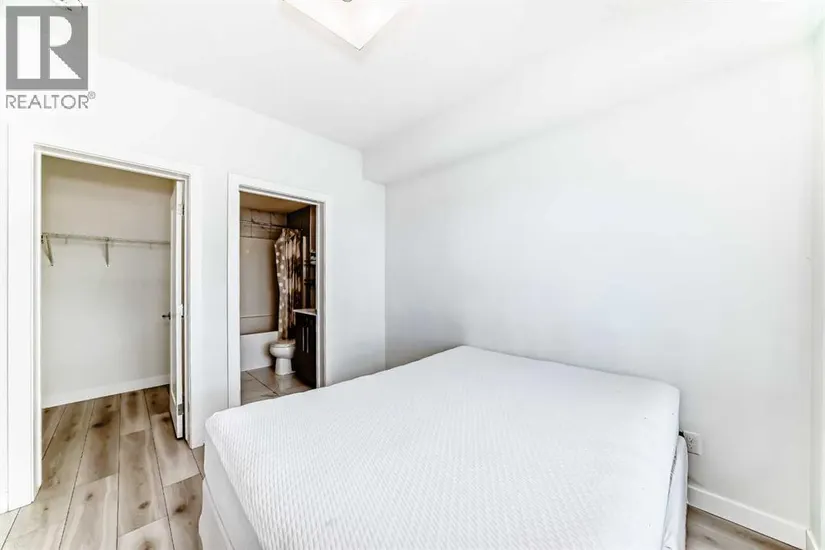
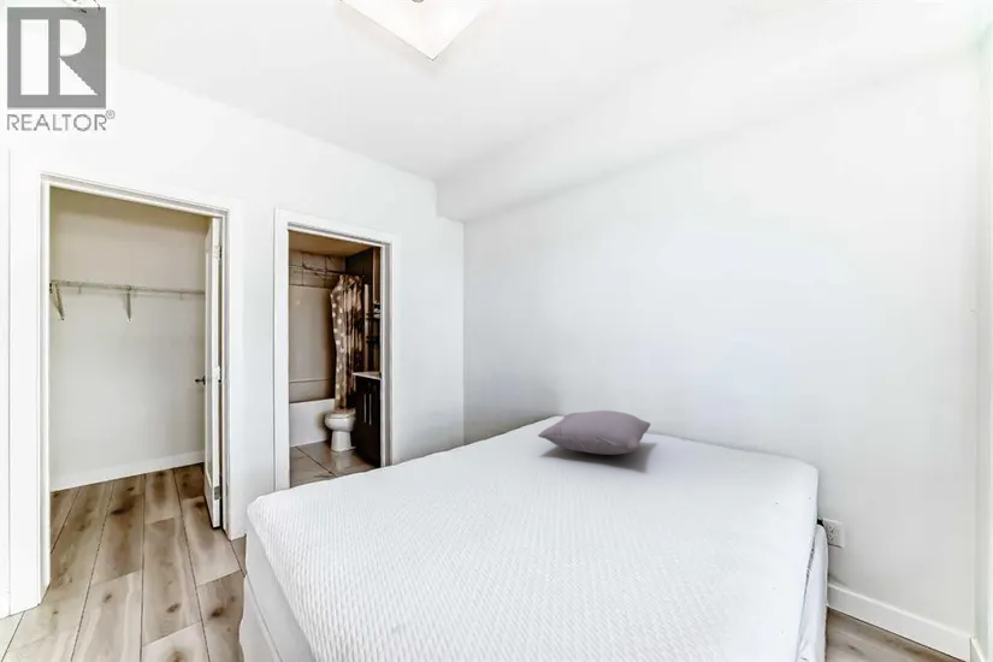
+ pillow (596, 430)
